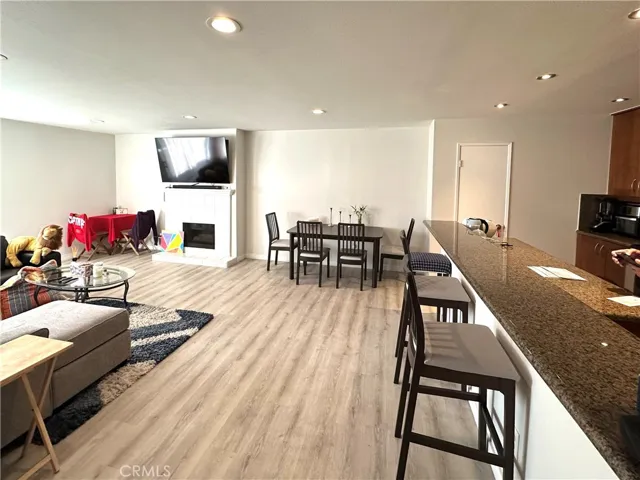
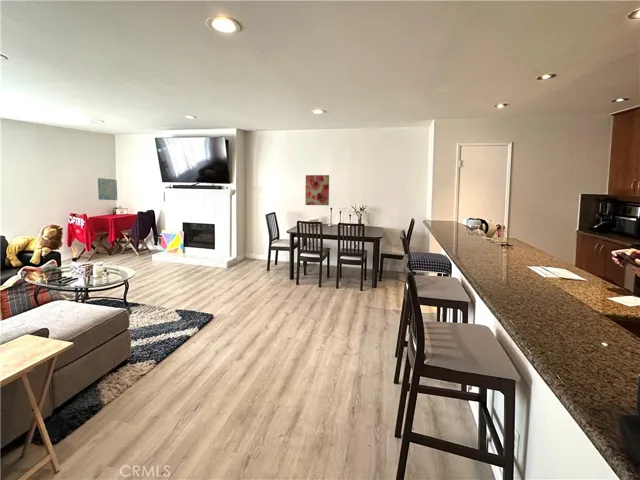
+ wall art (107, 189)
+ wall art (317, 190)
